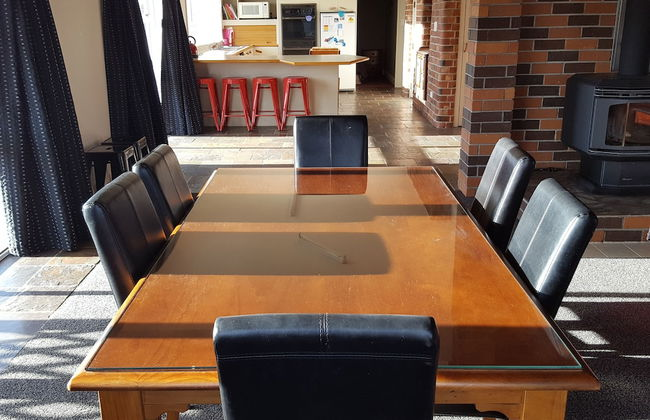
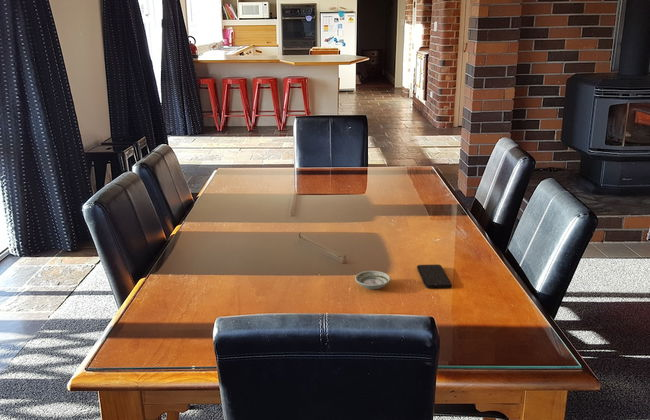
+ saucer (372, 281)
+ smartphone (433, 275)
